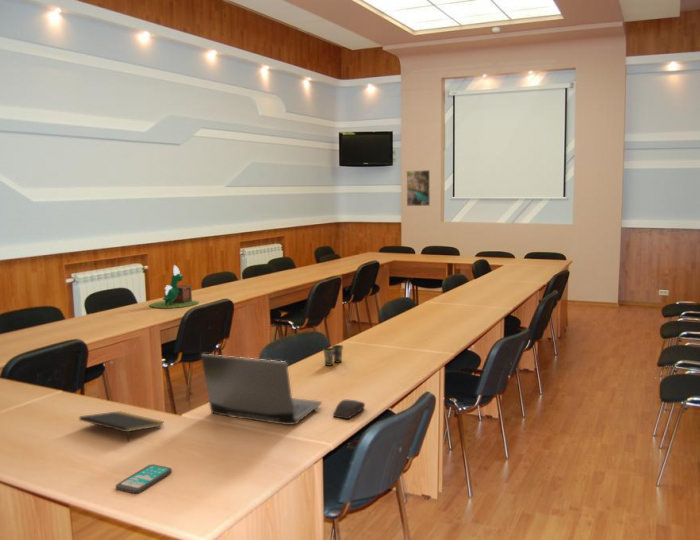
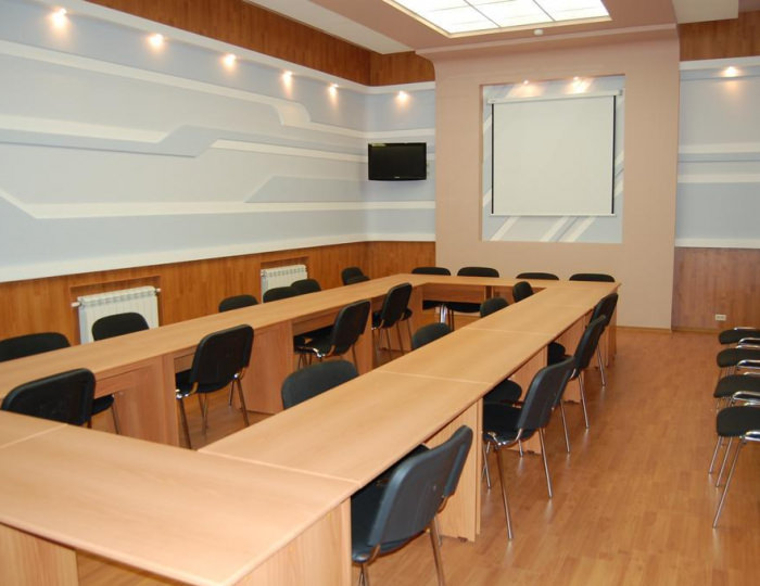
- laptop computer (263, 380)
- cup (332, 355)
- plant pot (173, 284)
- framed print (418, 188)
- notepad (122, 421)
- smartphone (144, 478)
- computer mouse (349, 407)
